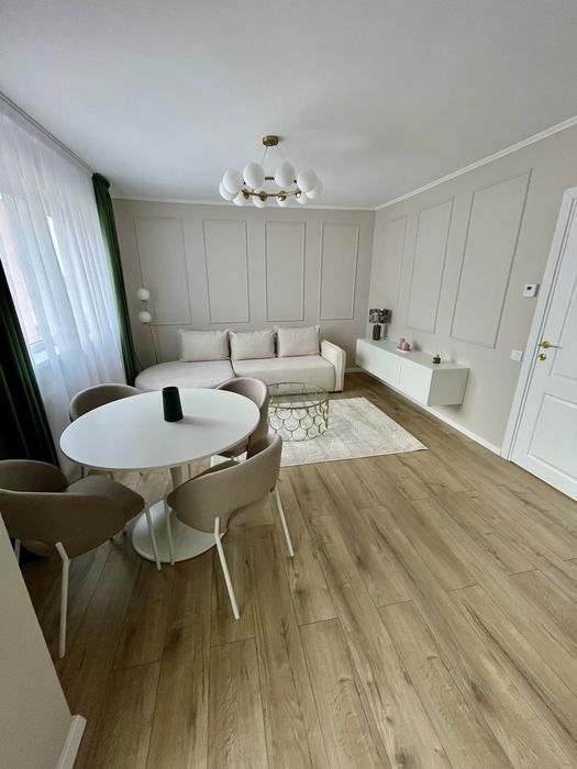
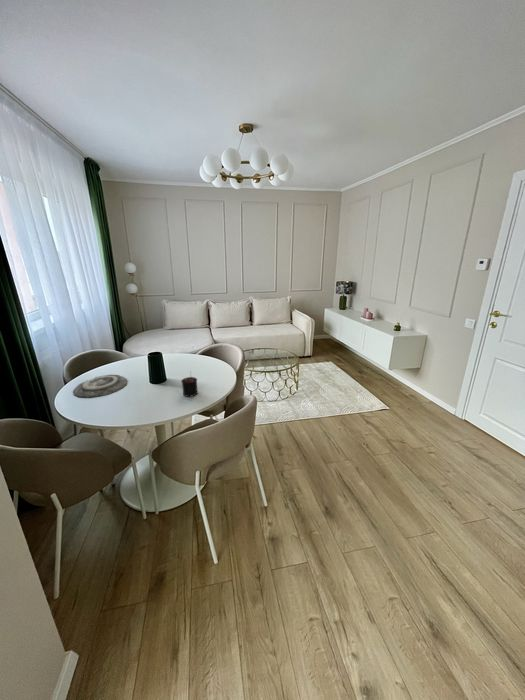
+ plate (100, 383)
+ candle (189, 383)
